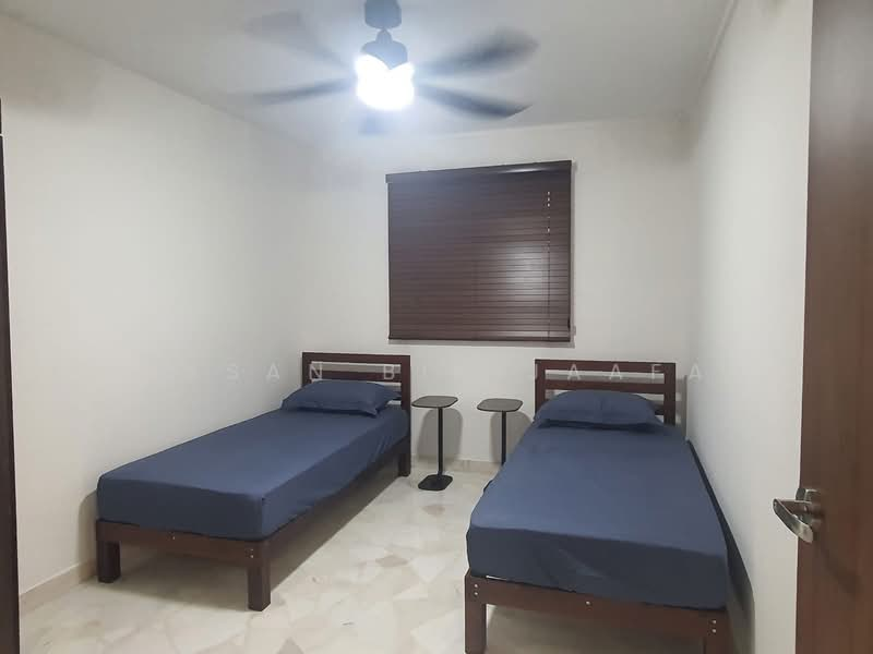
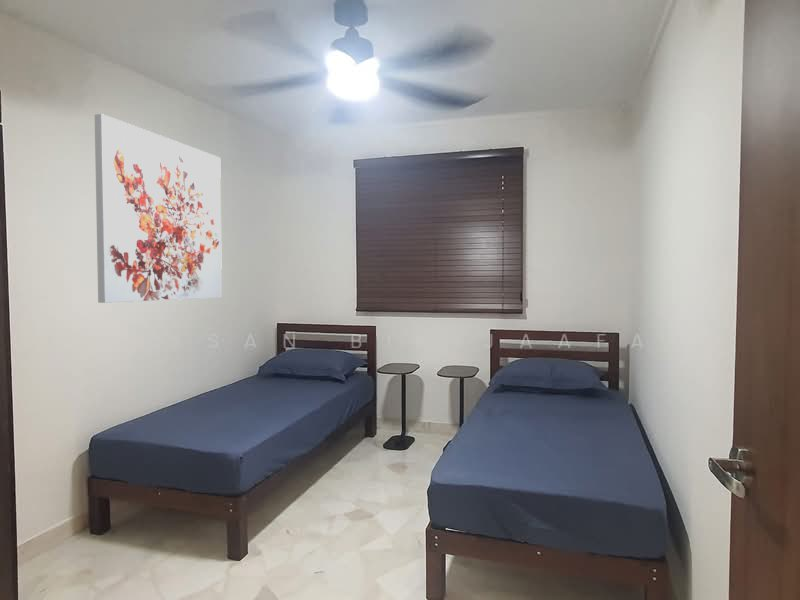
+ wall art (167, 219)
